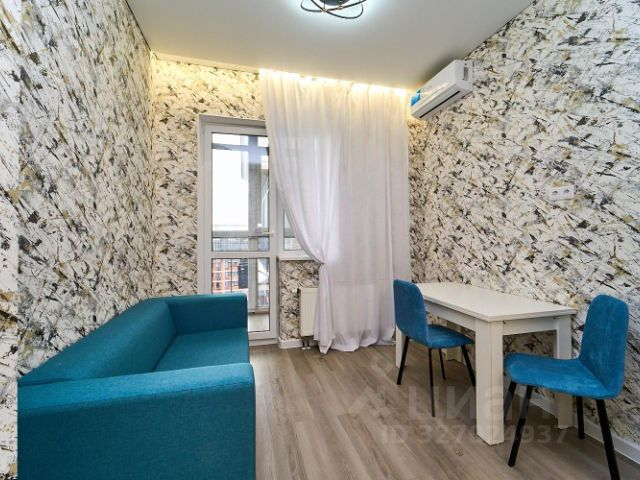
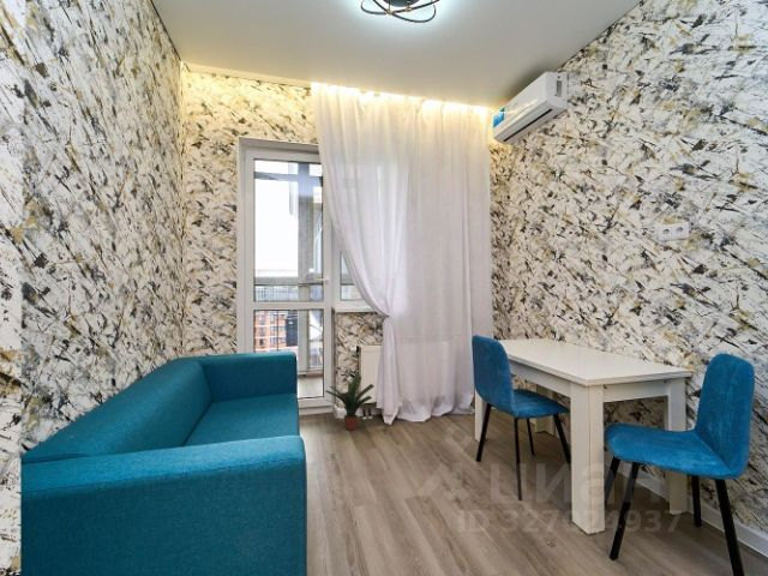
+ potted plant (347, 401)
